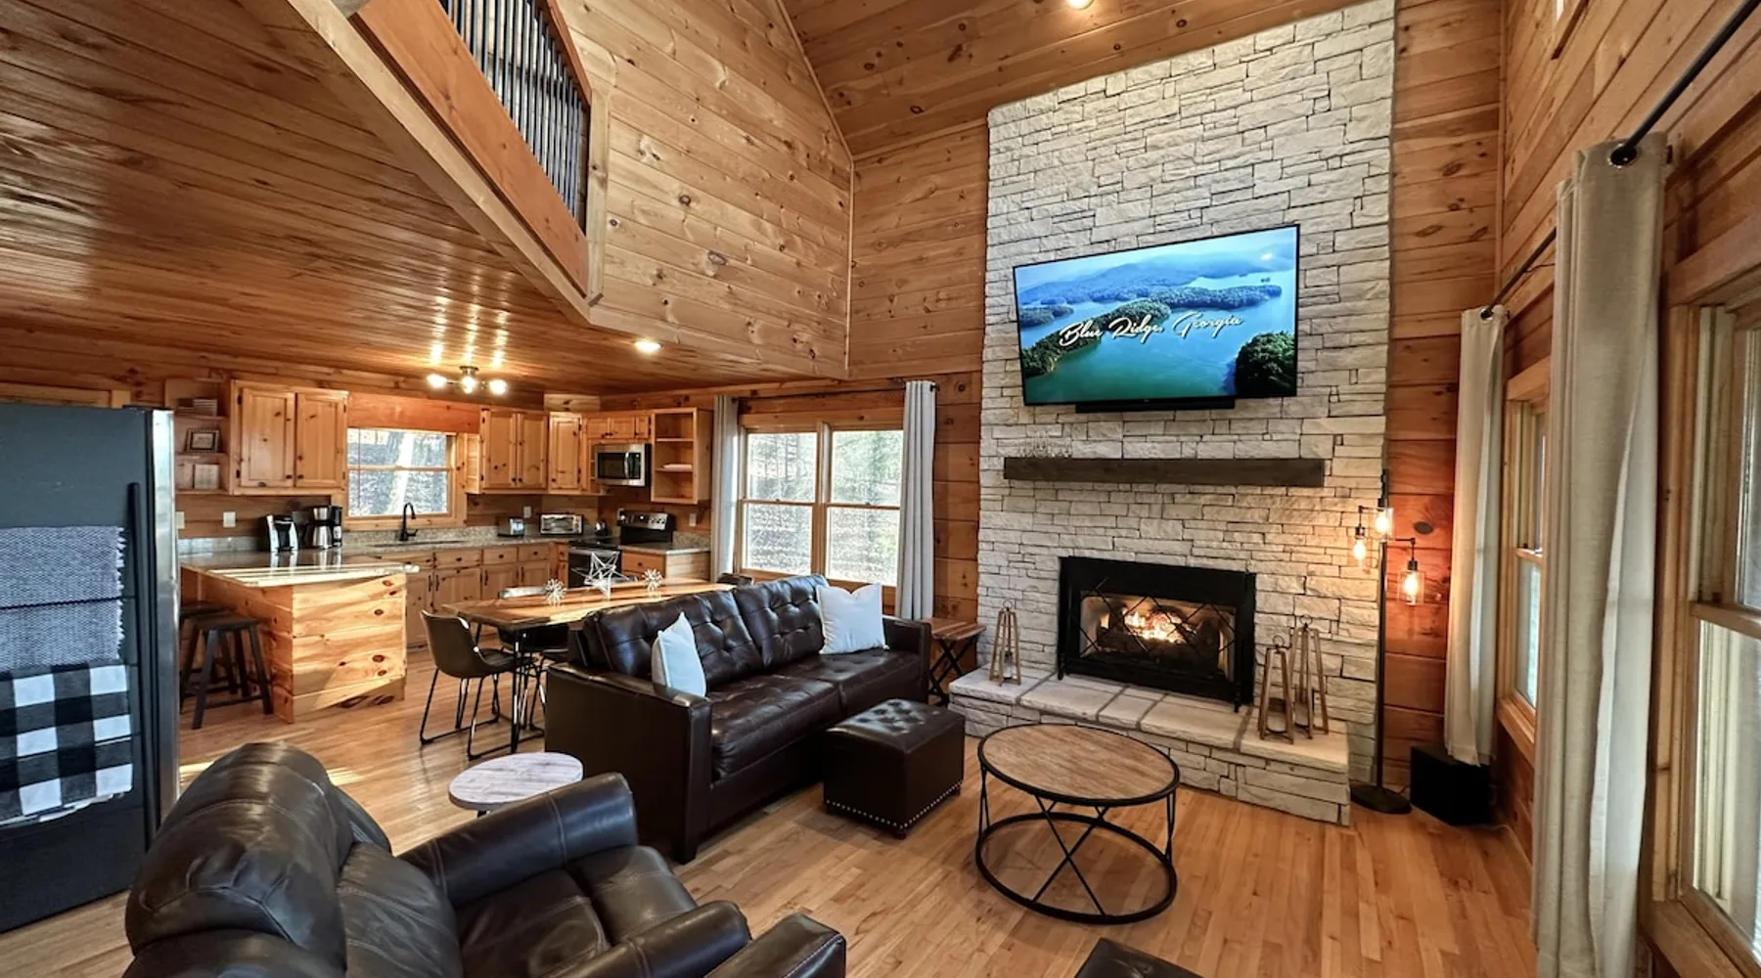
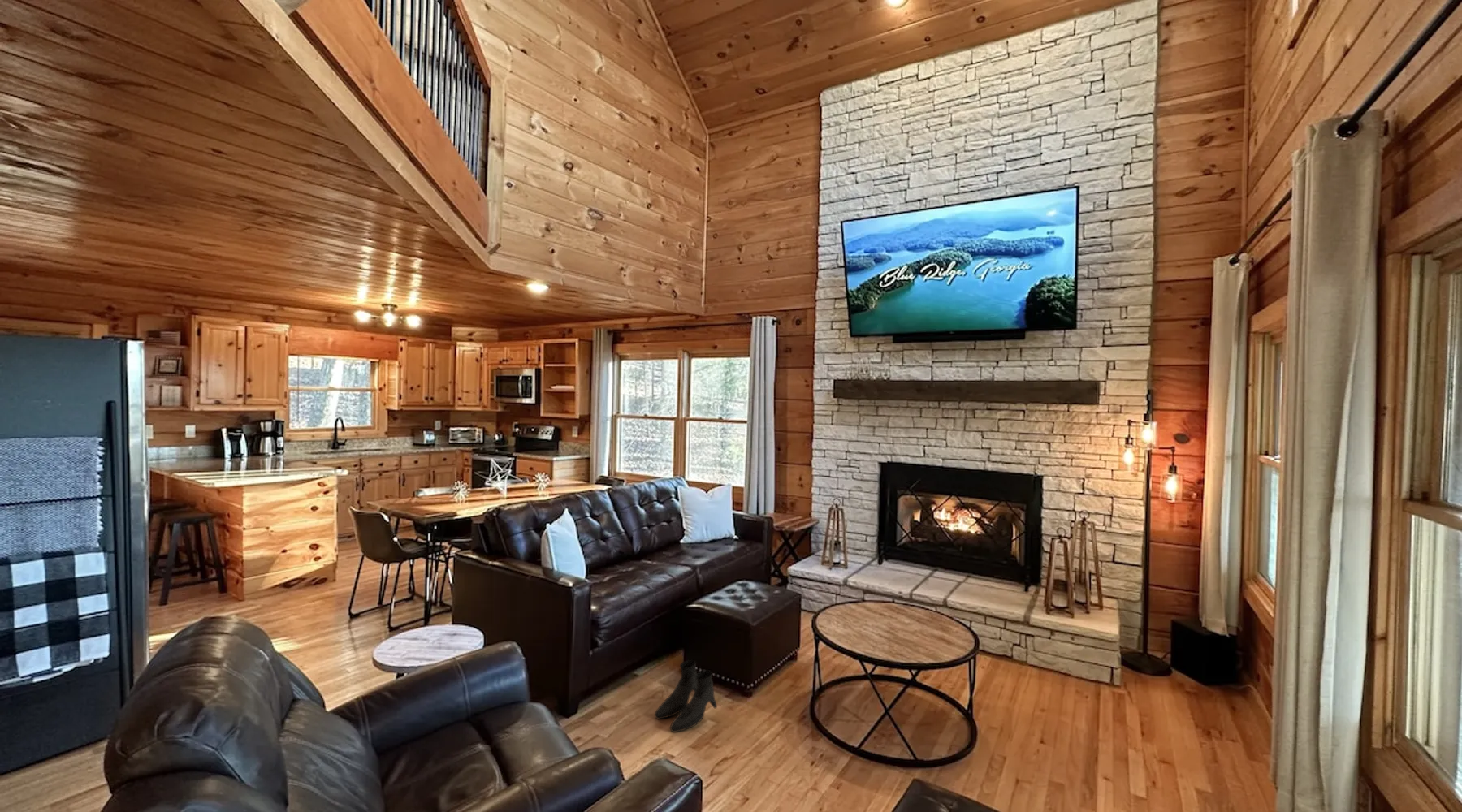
+ boots (686, 692)
